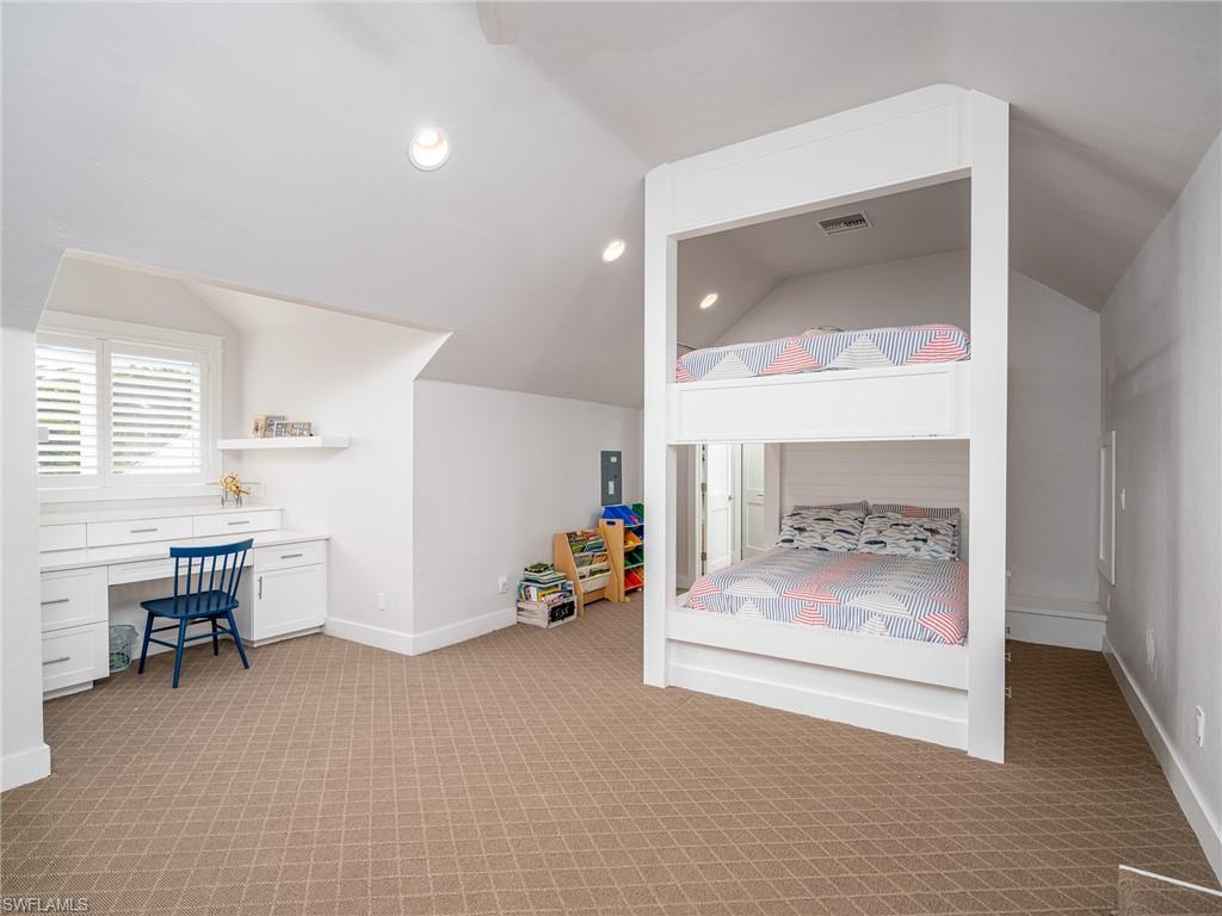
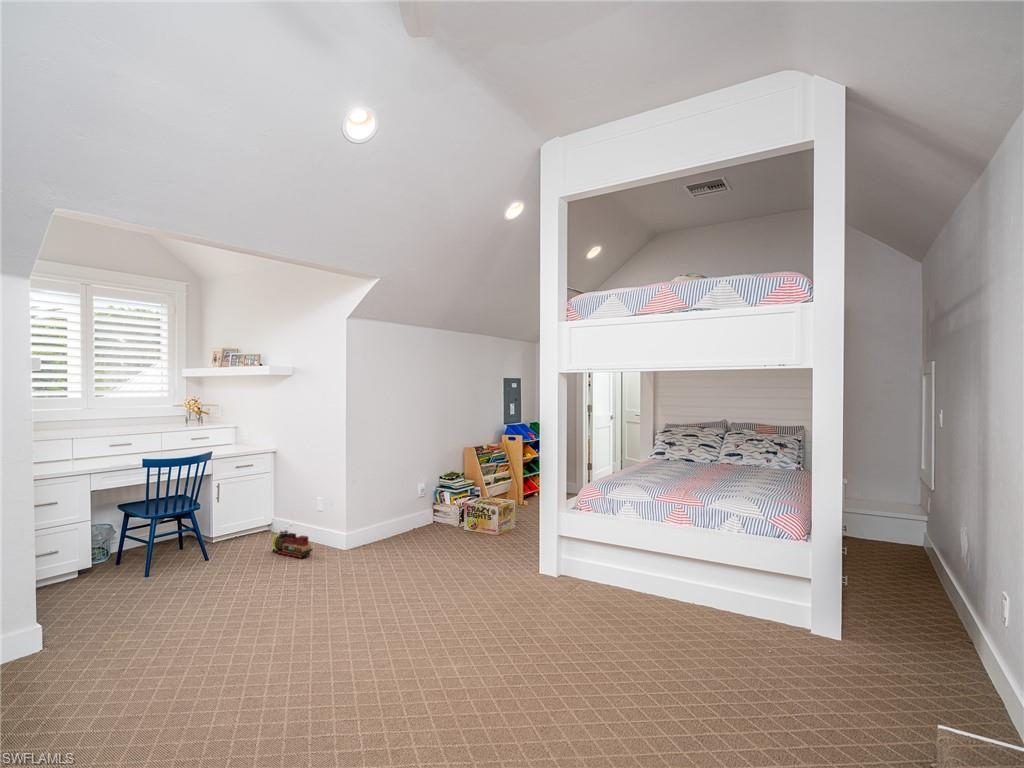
+ toy train (290, 538)
+ fireworks box (489, 515)
